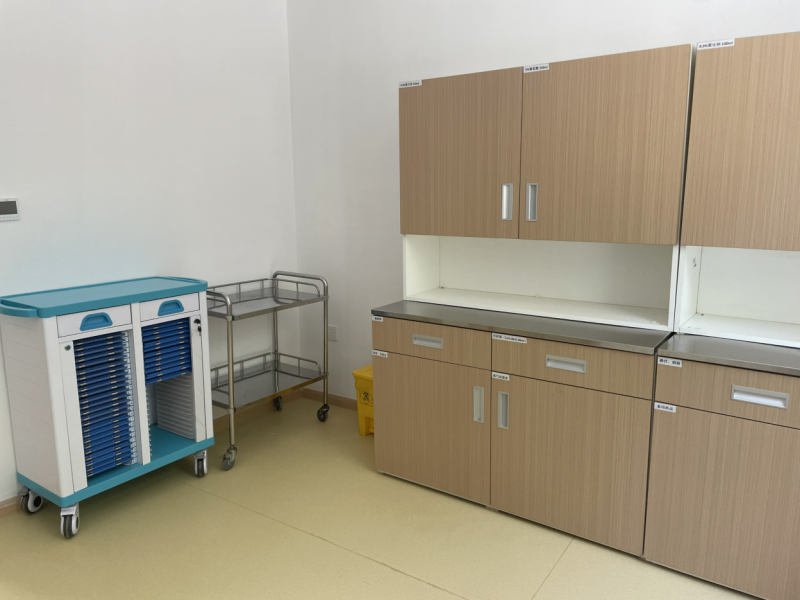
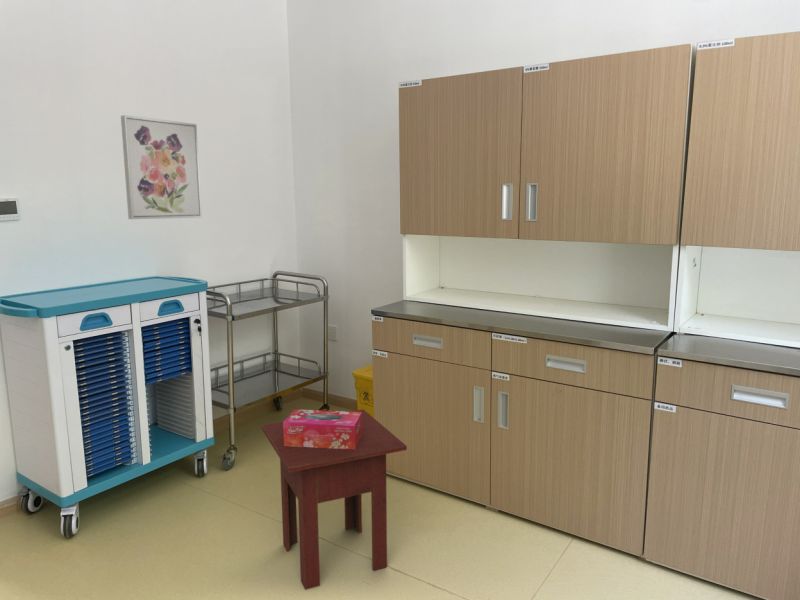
+ side table (332, 496)
+ tissue box (323, 428)
+ wall art (163, 169)
